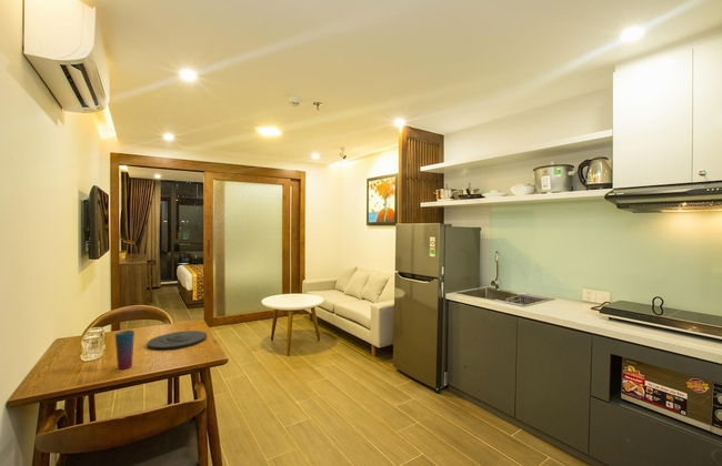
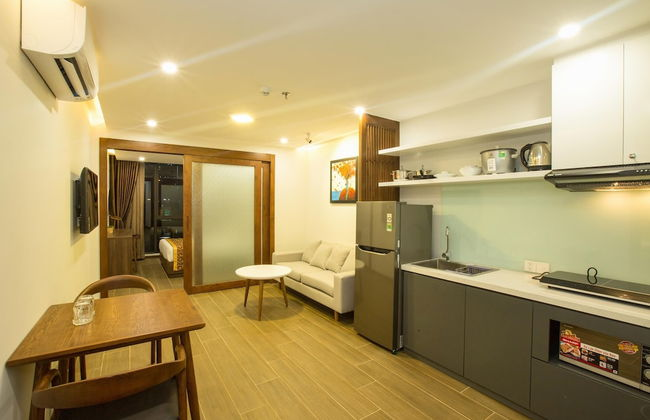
- cup (124, 350)
- plate (178, 337)
